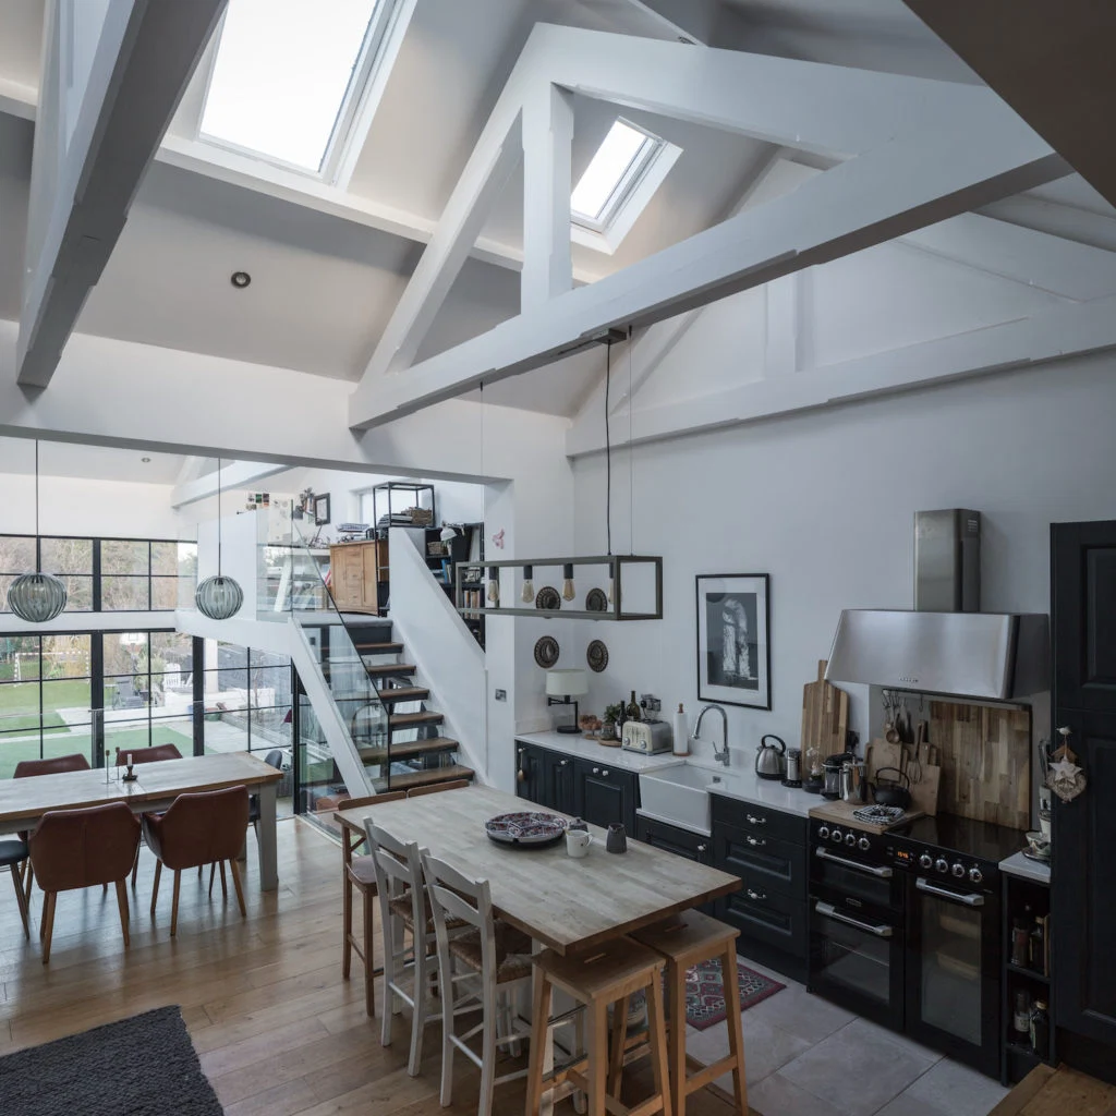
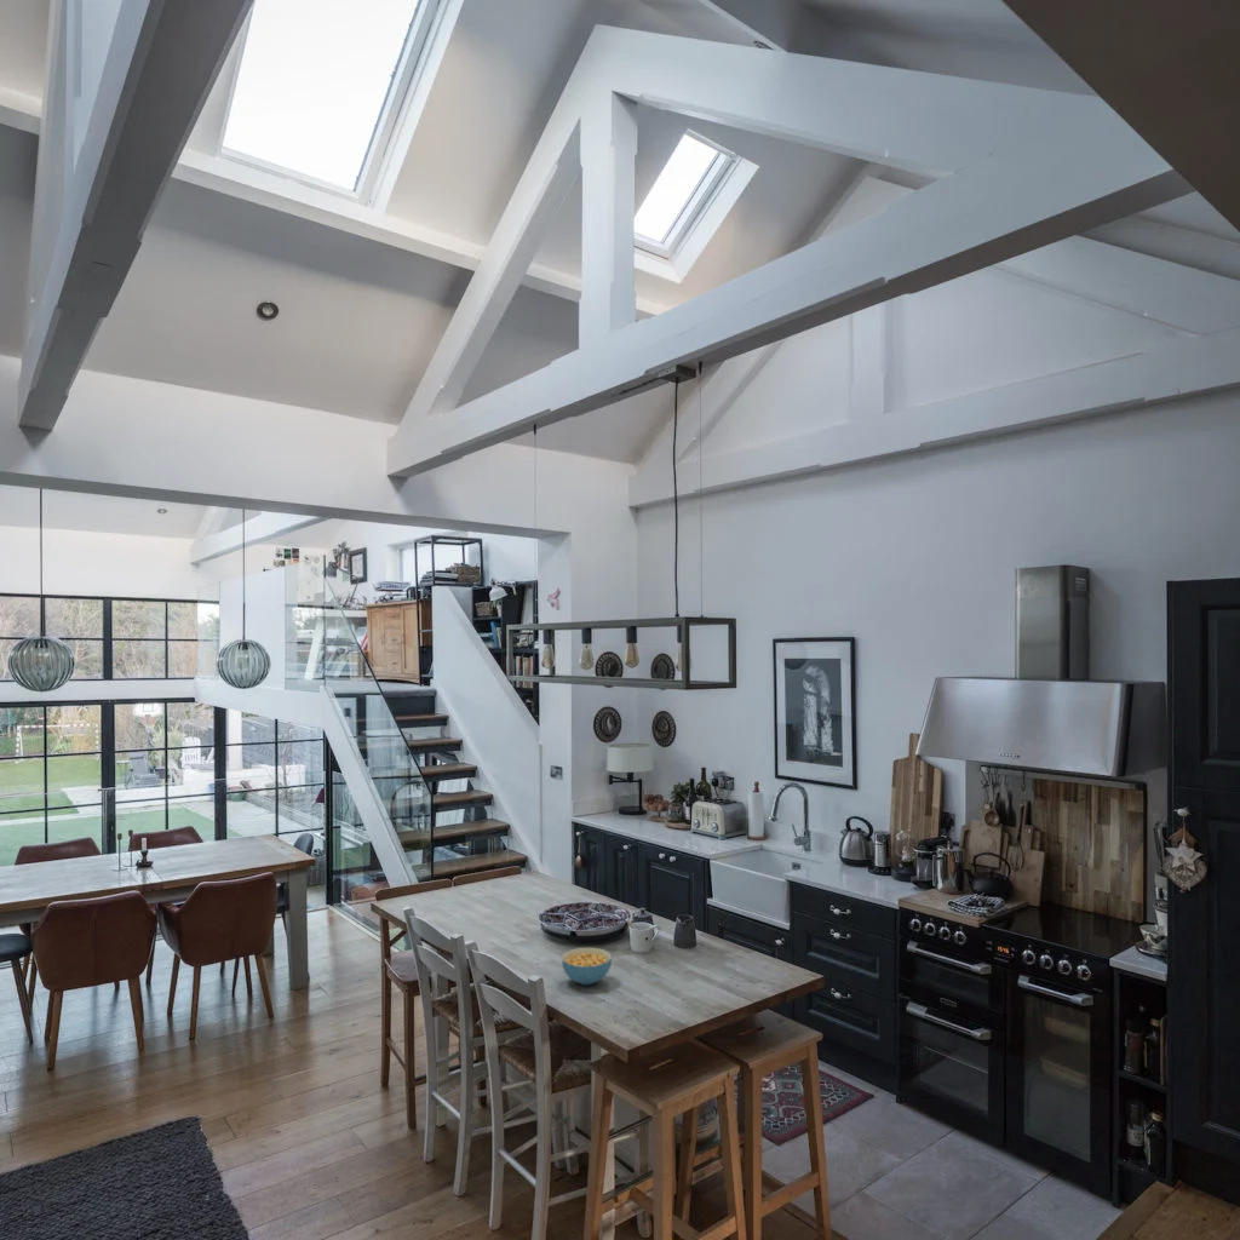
+ cereal bowl (586, 969)
